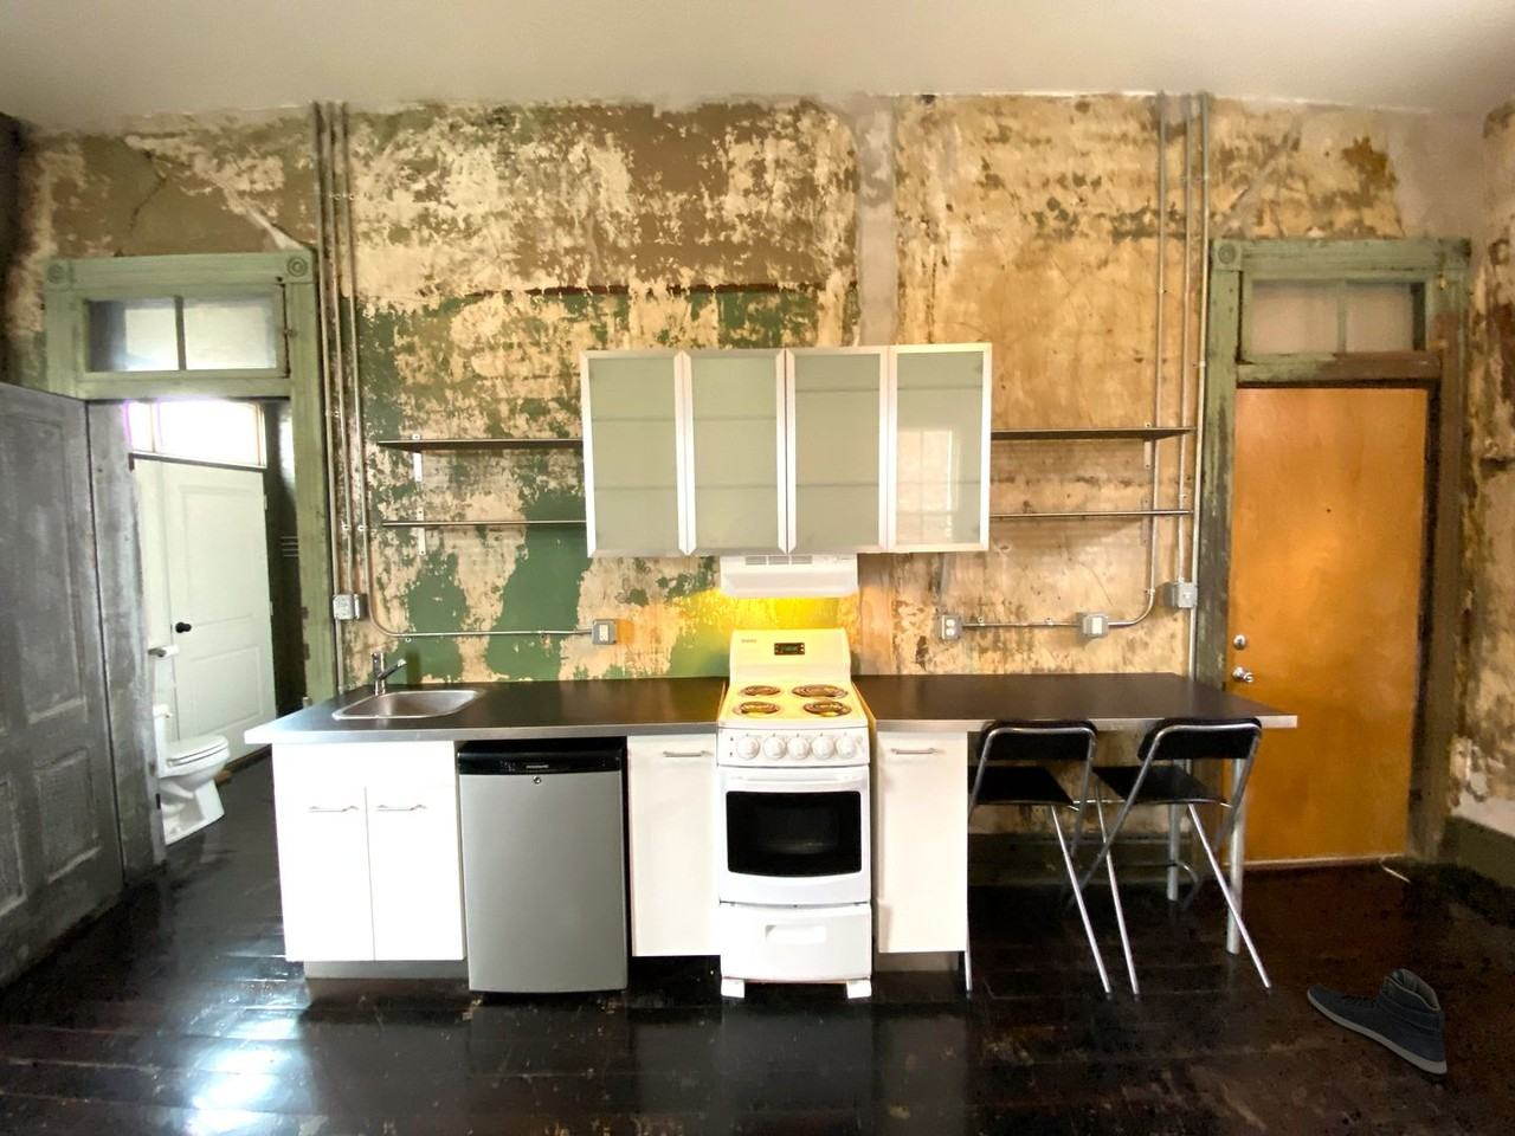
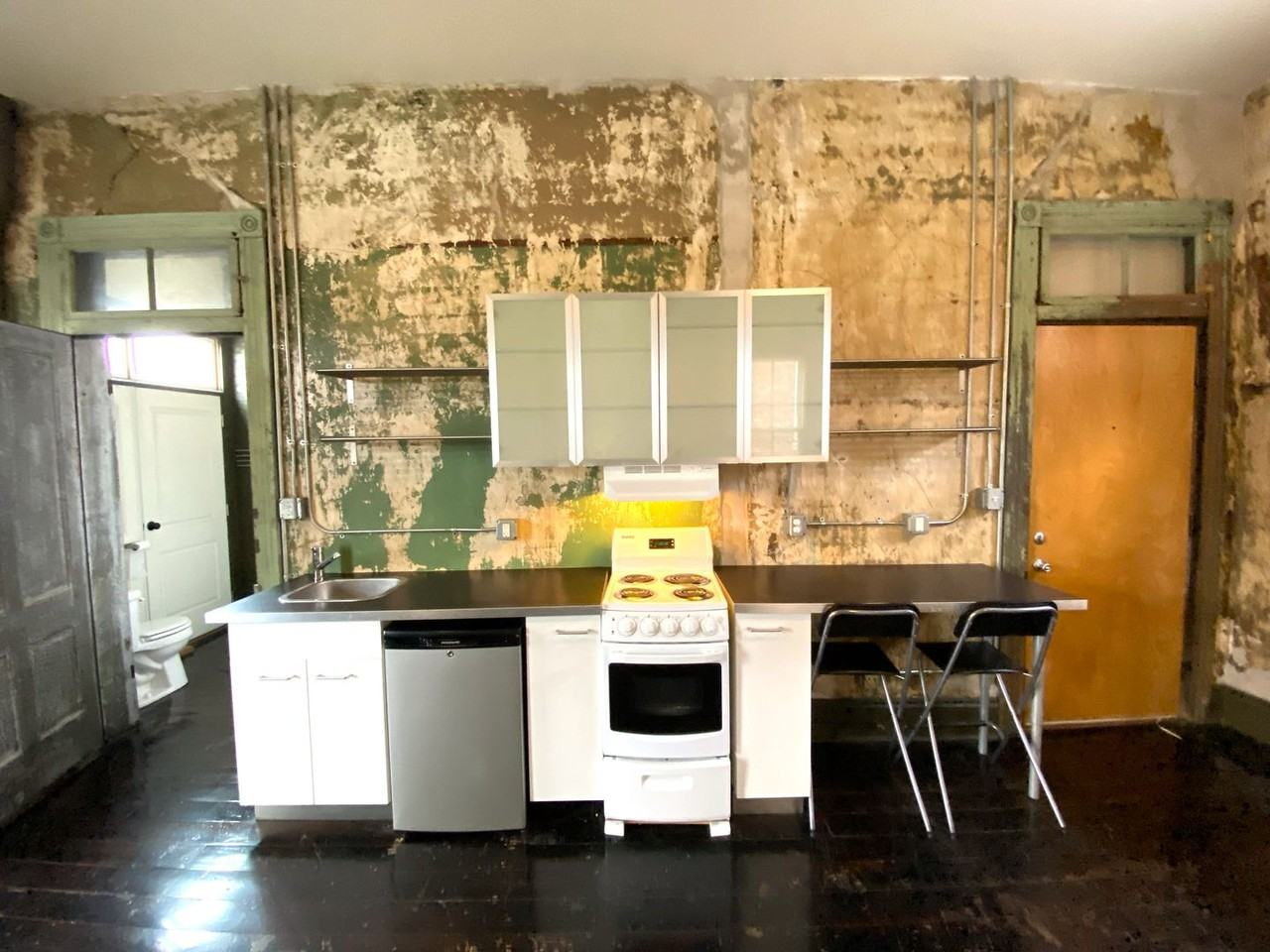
- sneaker (1373, 998)
